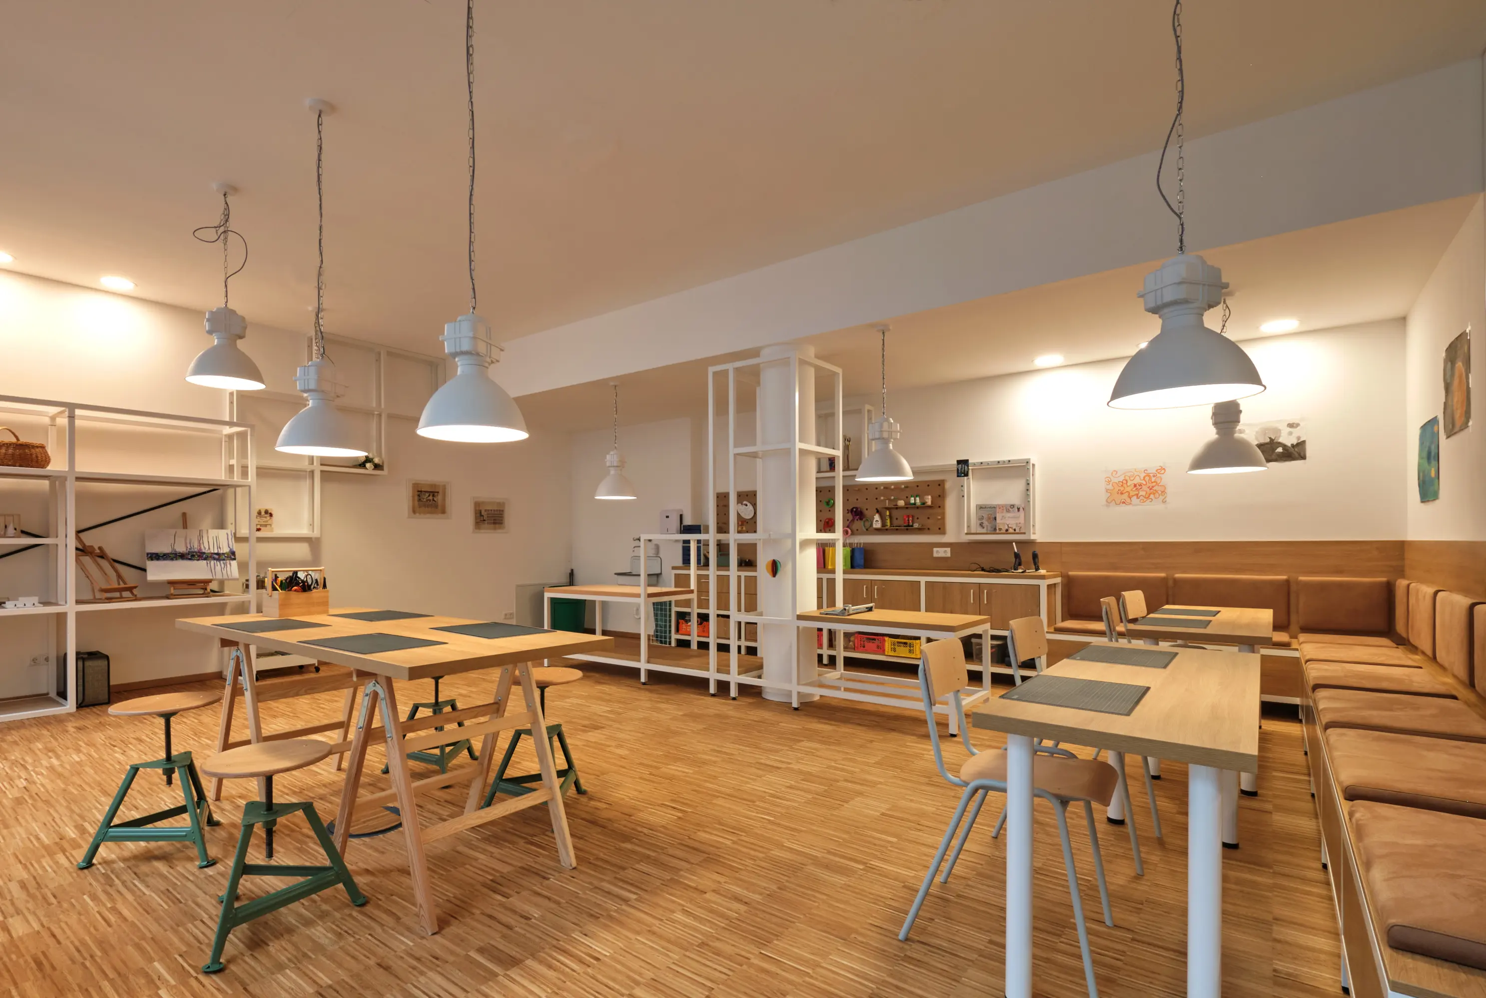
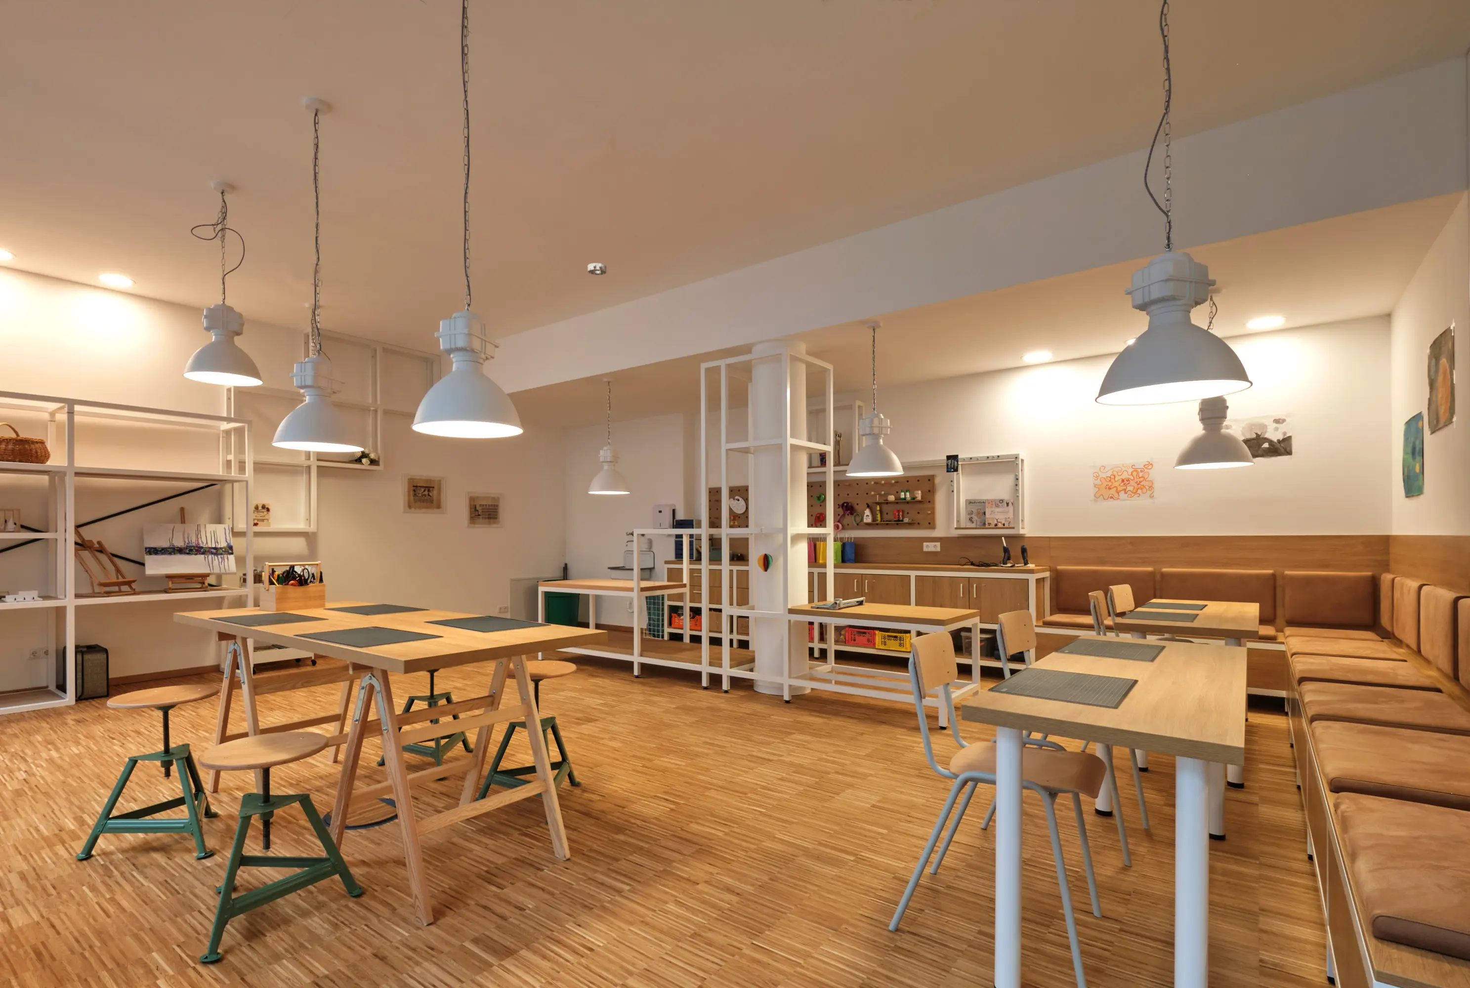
+ smoke detector (597, 269)
